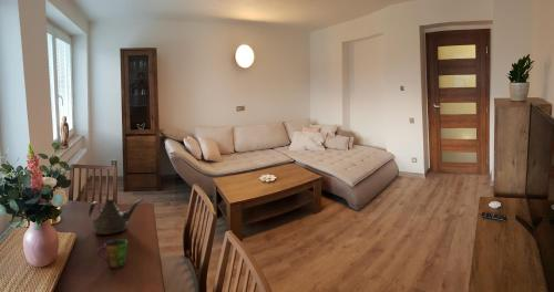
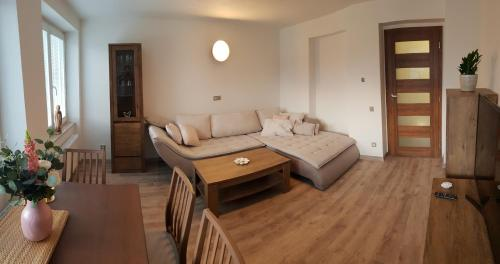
- cup (112, 254)
- teapot (116, 215)
